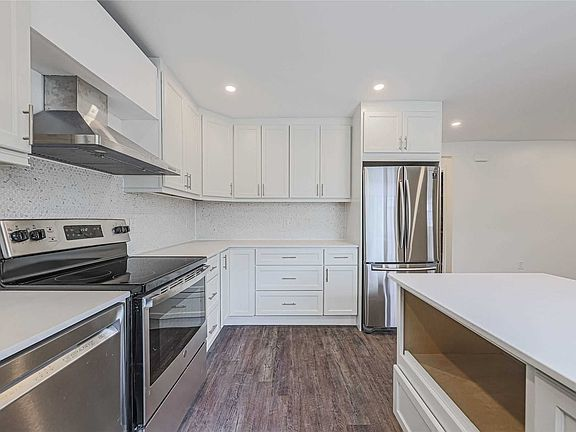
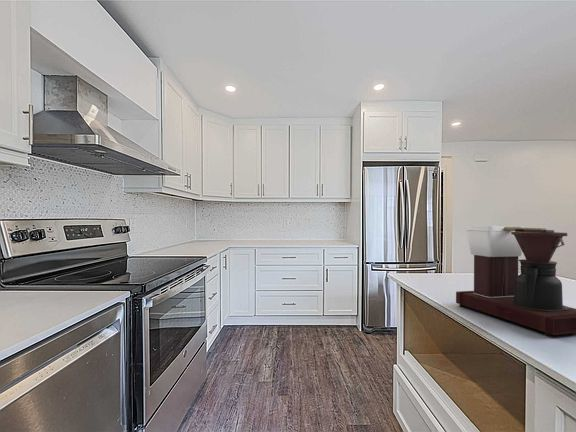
+ coffee maker (521, 271)
